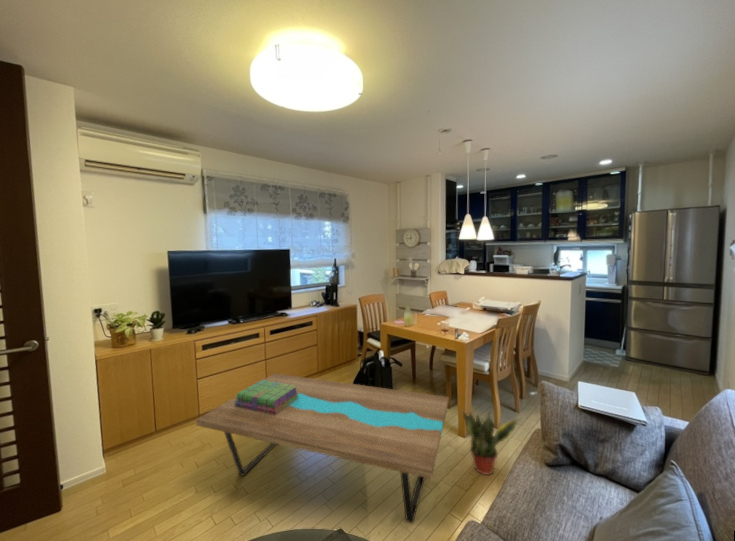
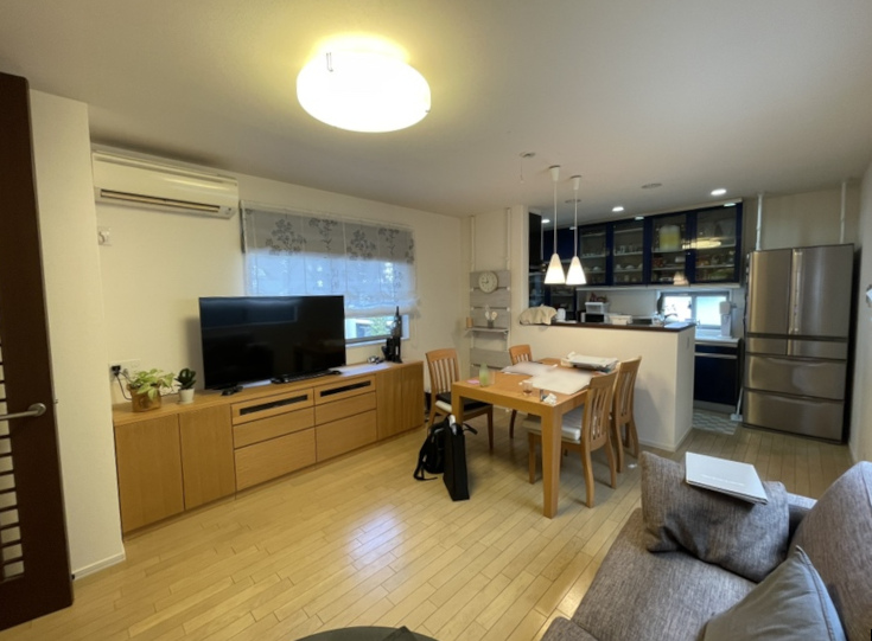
- potted plant (487, 435)
- stack of books (267, 395)
- coffee table (330, 441)
